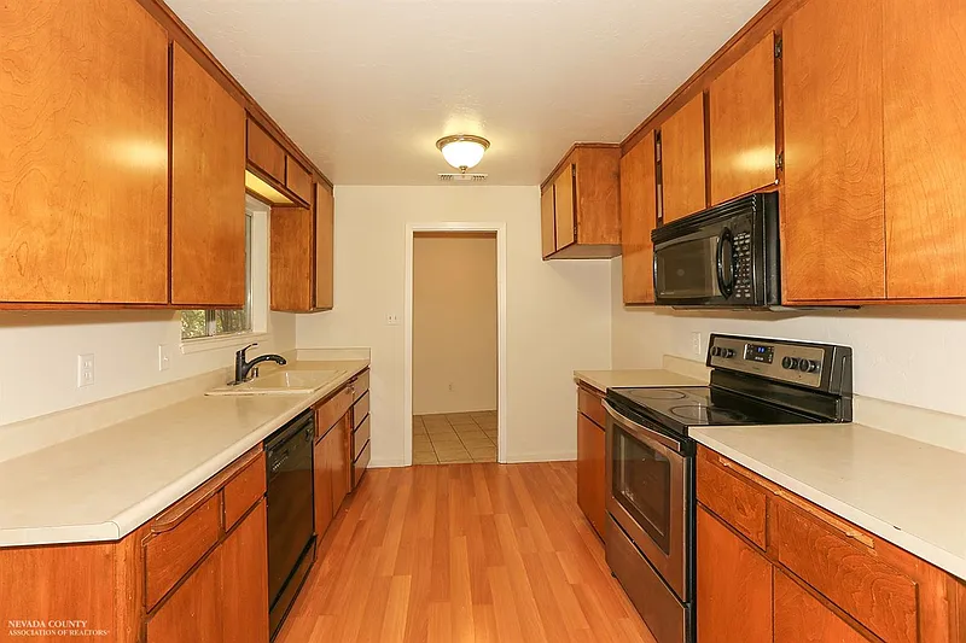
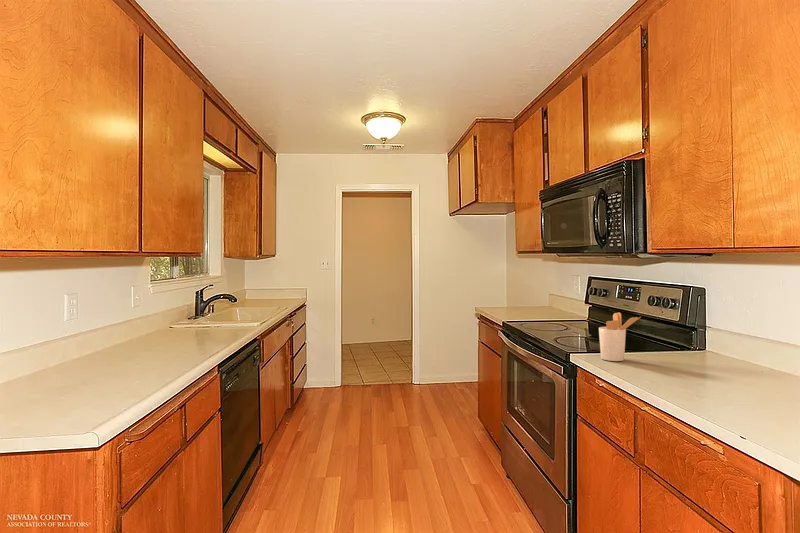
+ utensil holder (619, 336)
